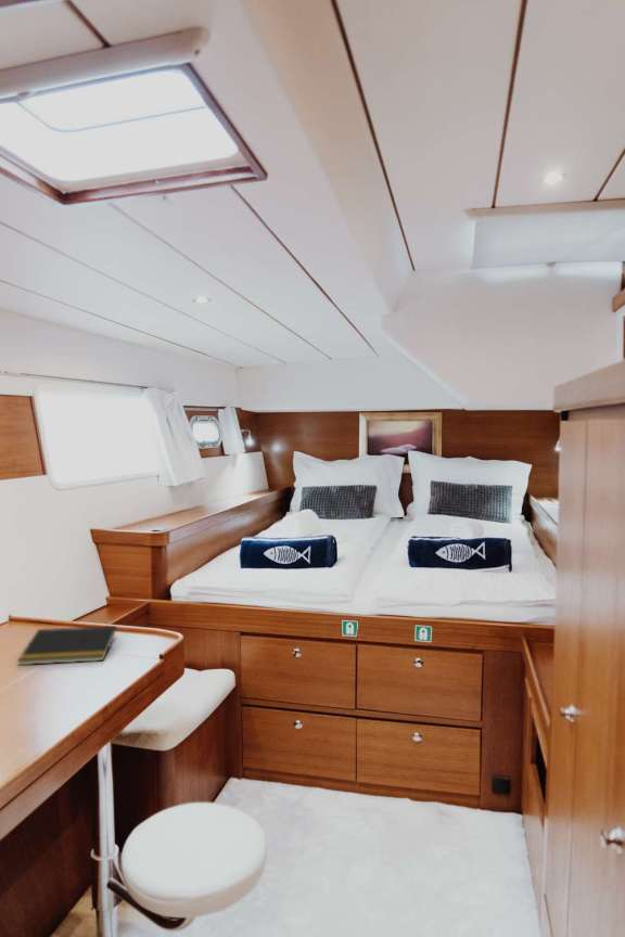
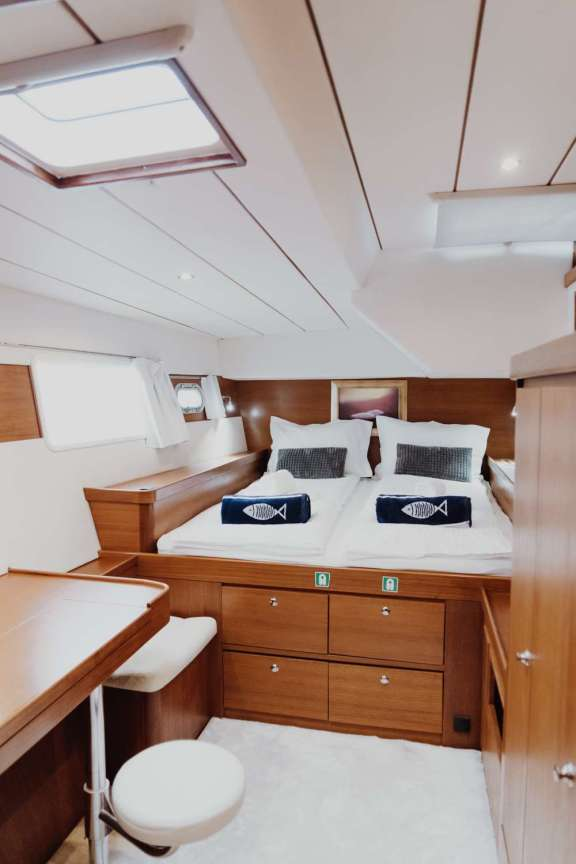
- notepad (69, 644)
